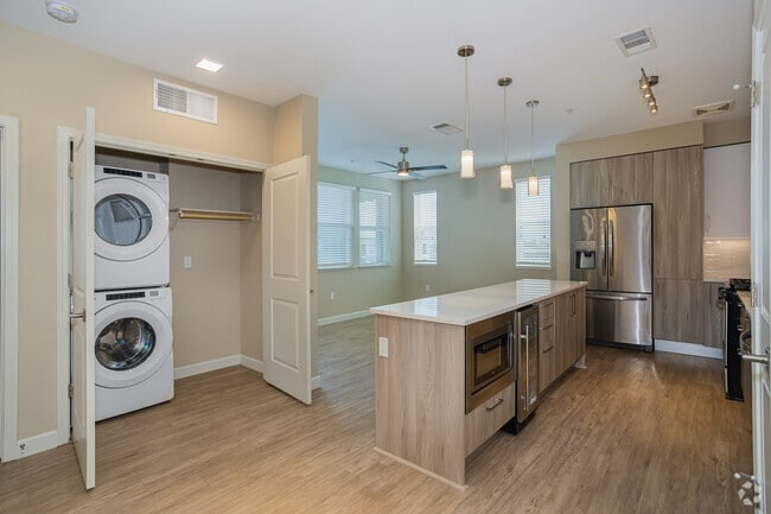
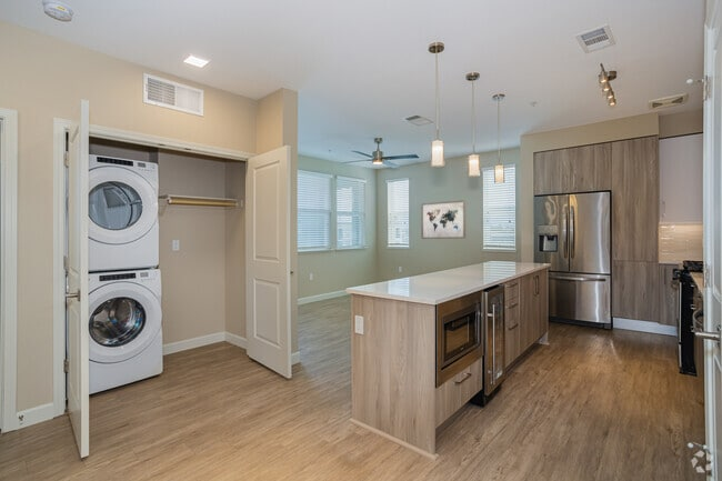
+ wall art (442, 220)
